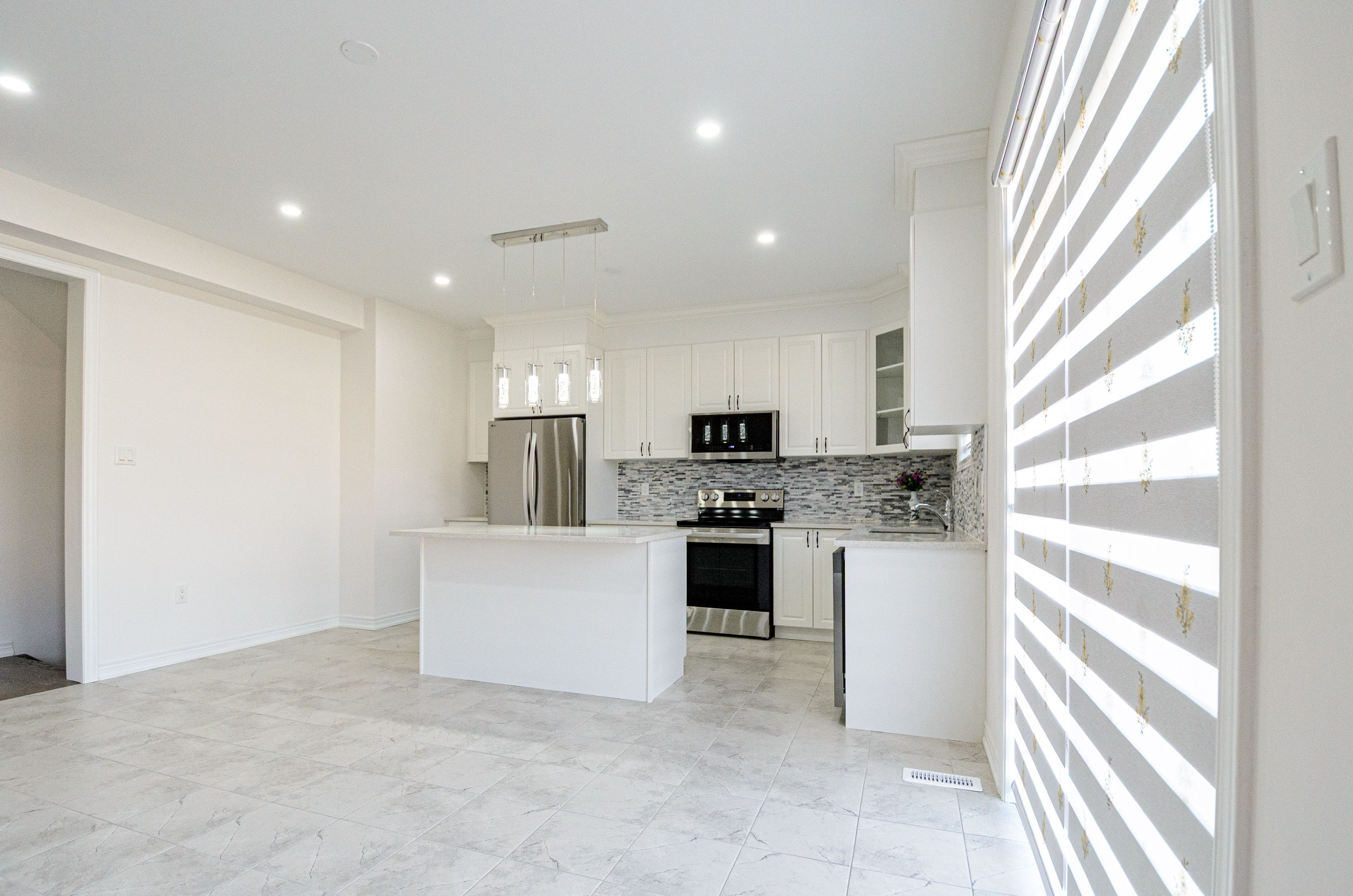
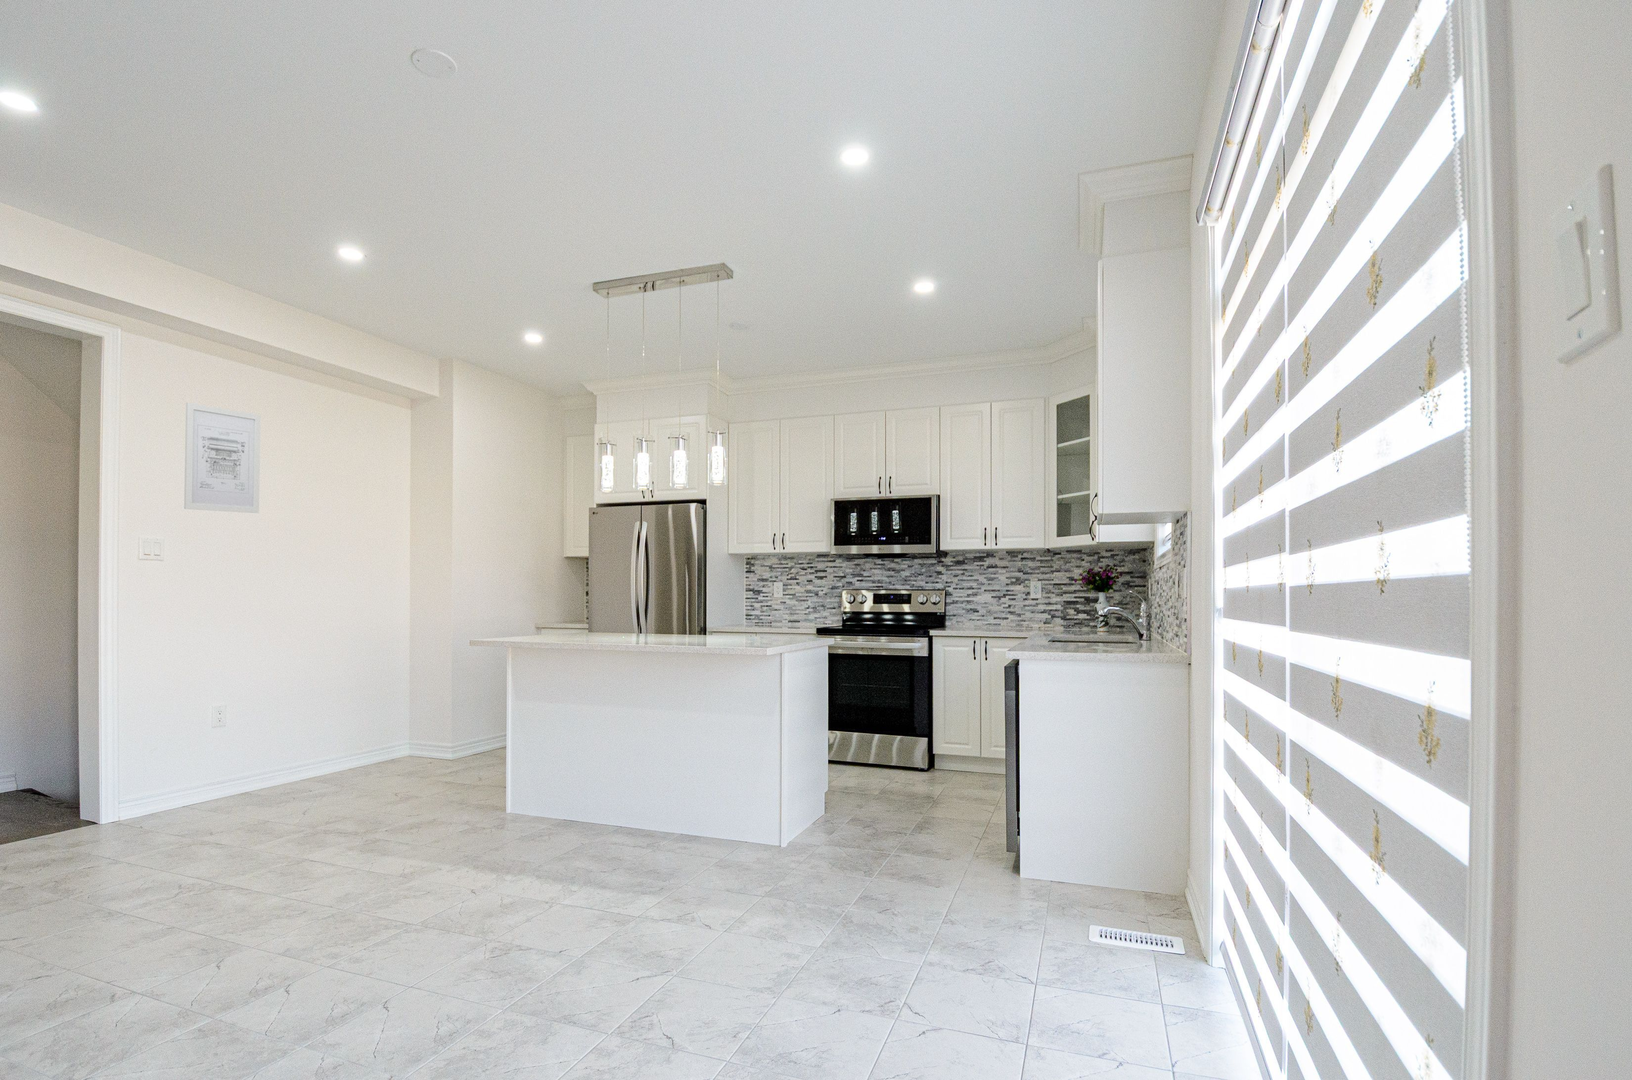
+ wall art (223, 459)
